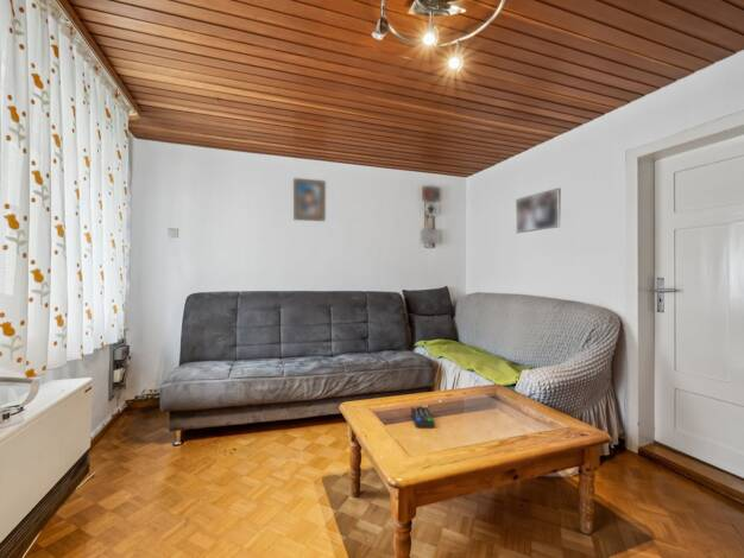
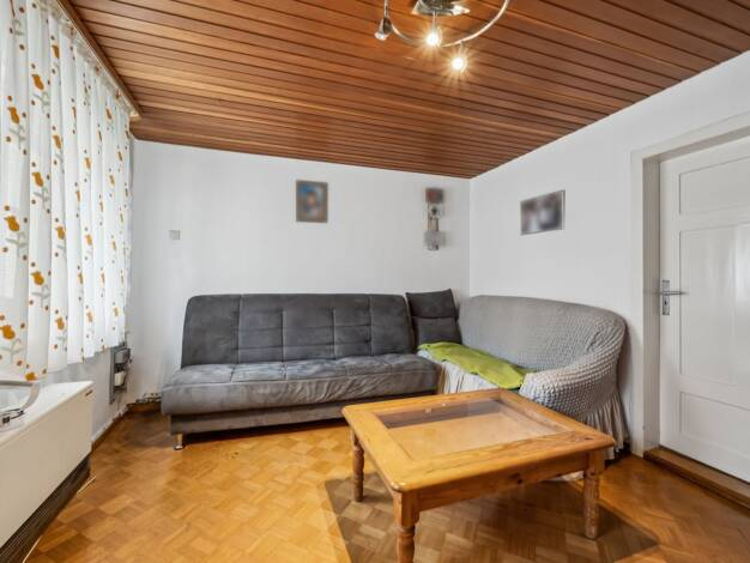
- remote control (422, 417)
